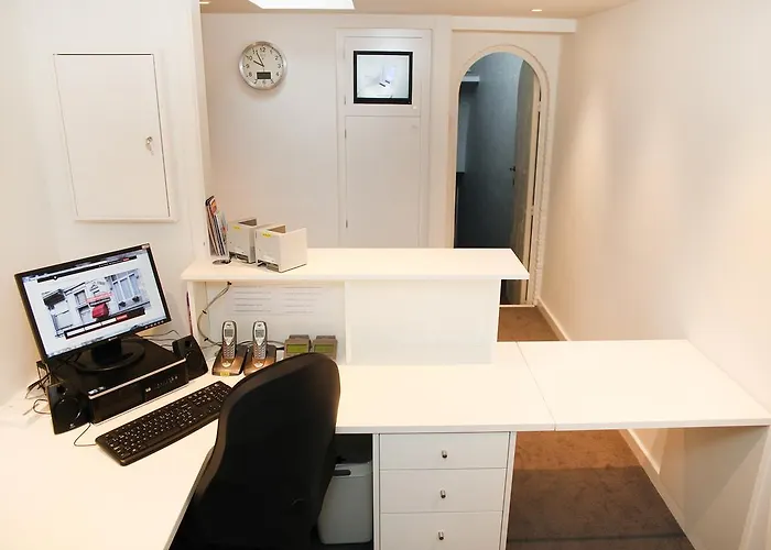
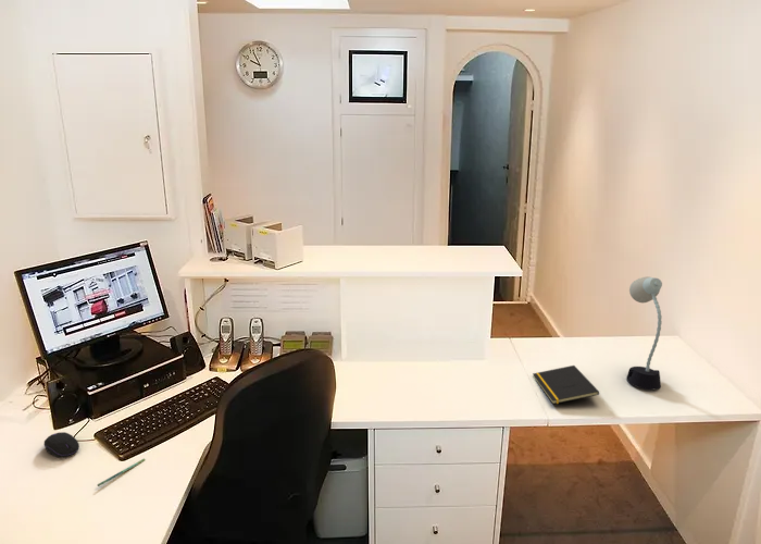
+ notepad (563, 383)
+ pen (122, 471)
+ computer mouse (61, 443)
+ desk lamp (657, 329)
